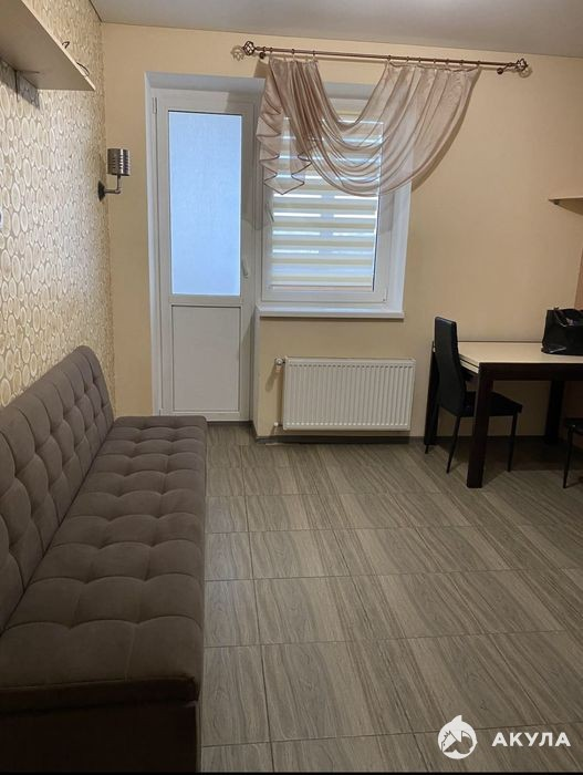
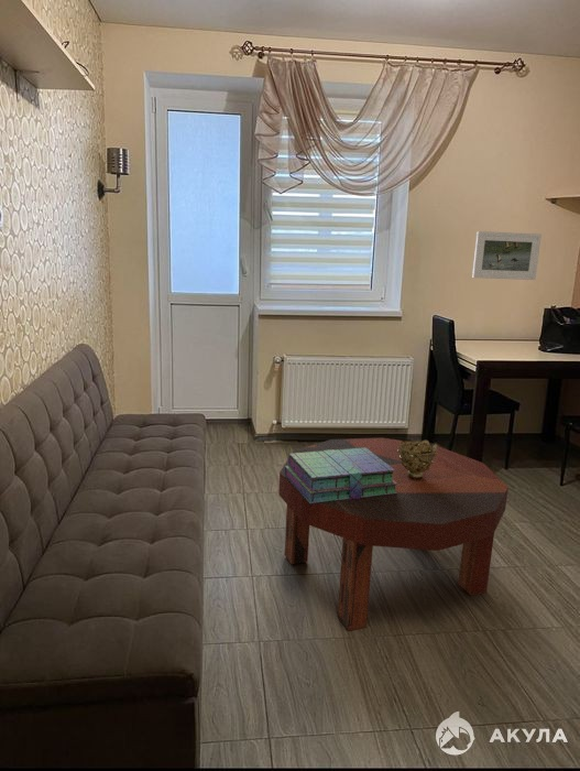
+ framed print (506, 256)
+ decorative bowl (416, 459)
+ stack of books (339, 471)
+ coffee table (389, 523)
